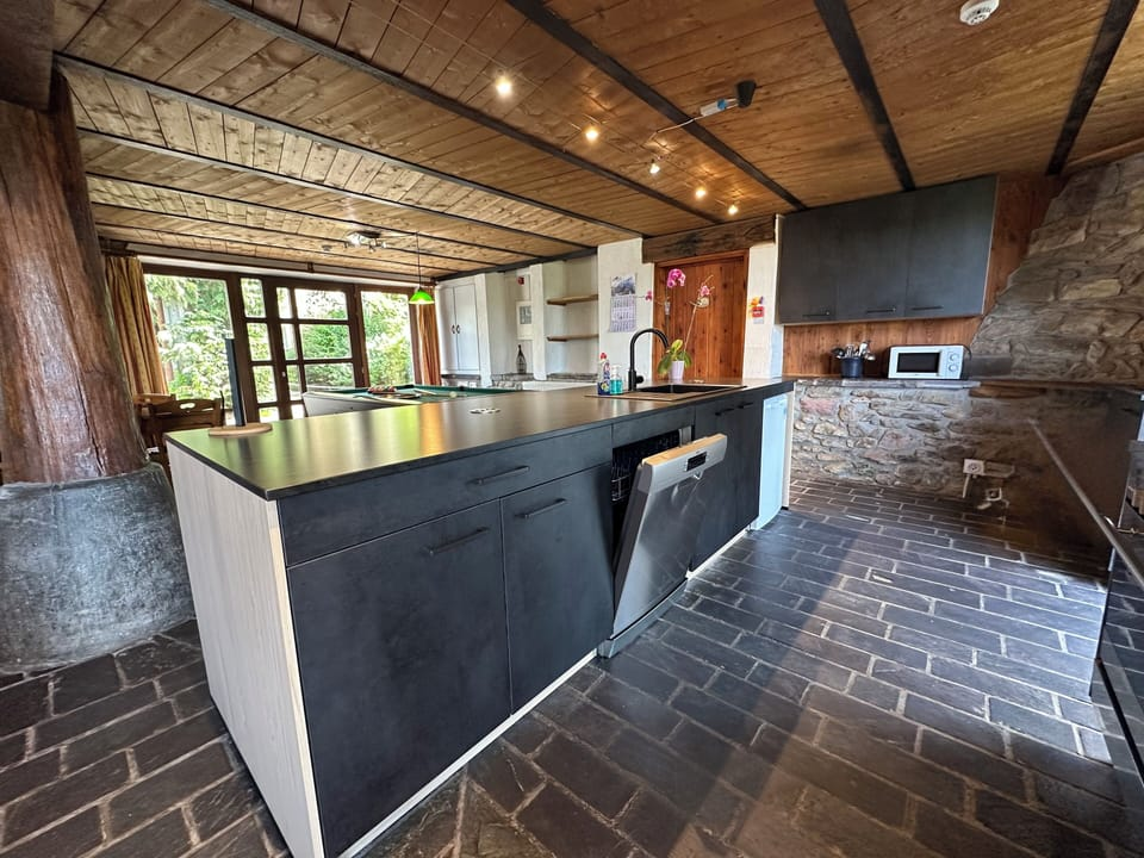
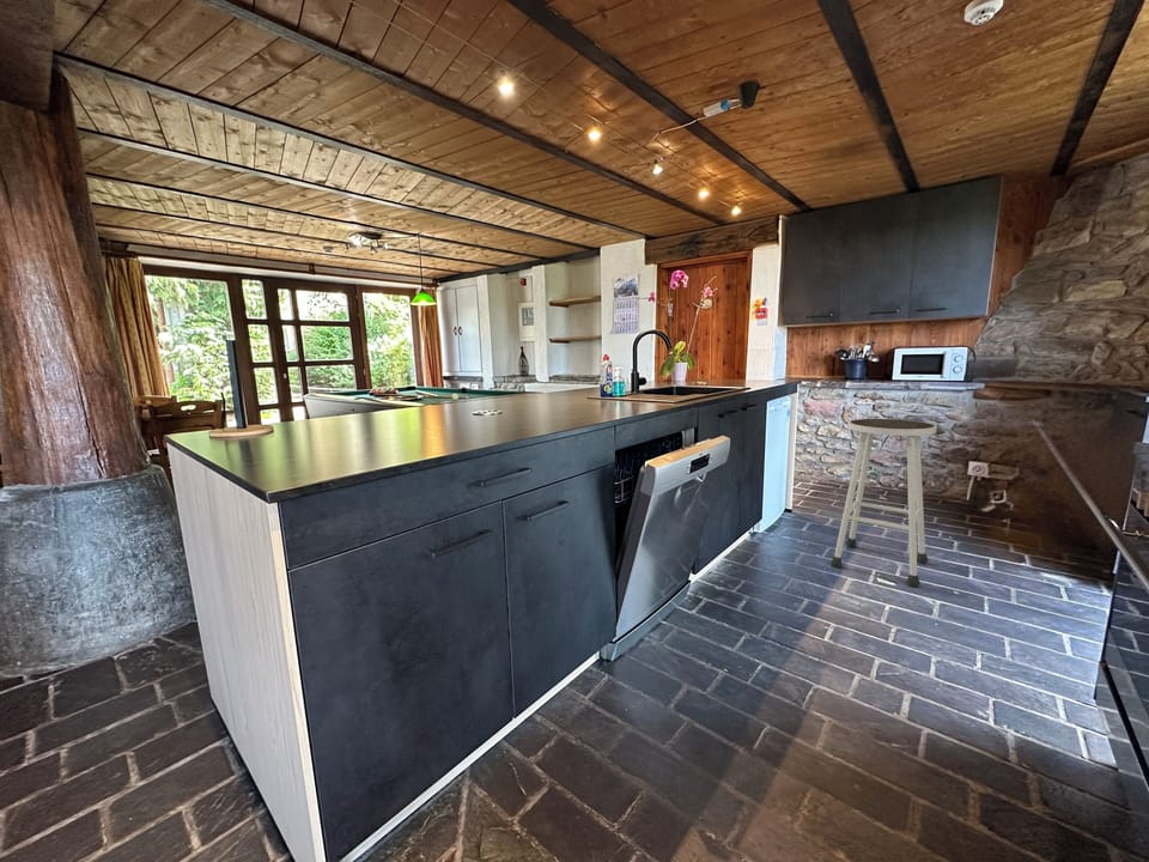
+ stool (883, 505)
